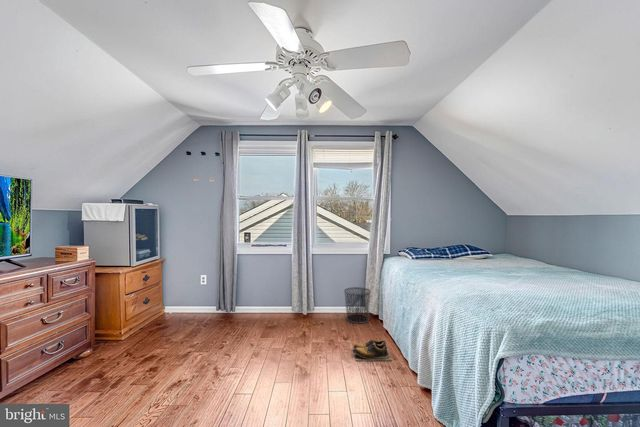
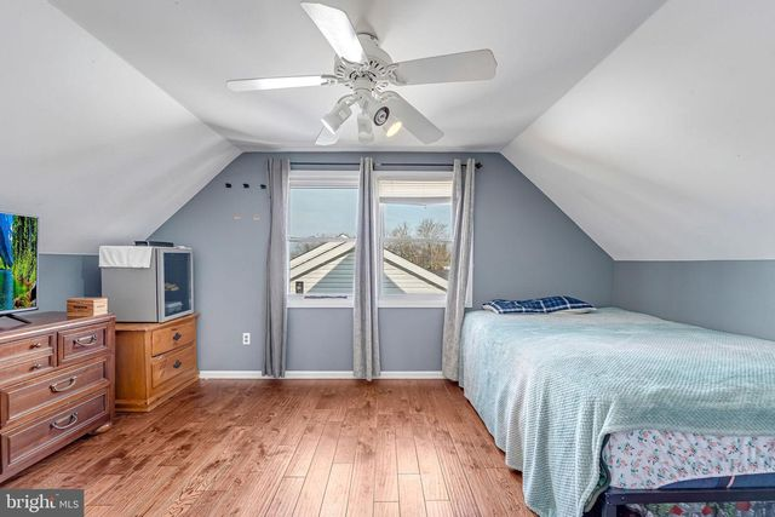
- waste bin (357, 304)
- shoes (371, 348)
